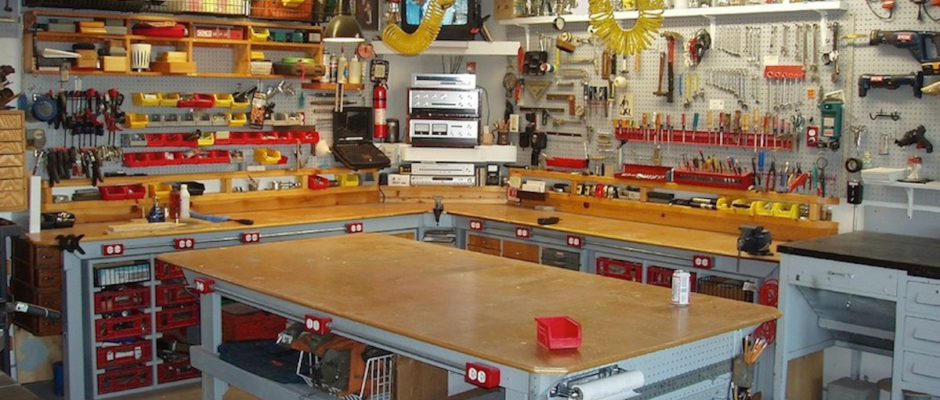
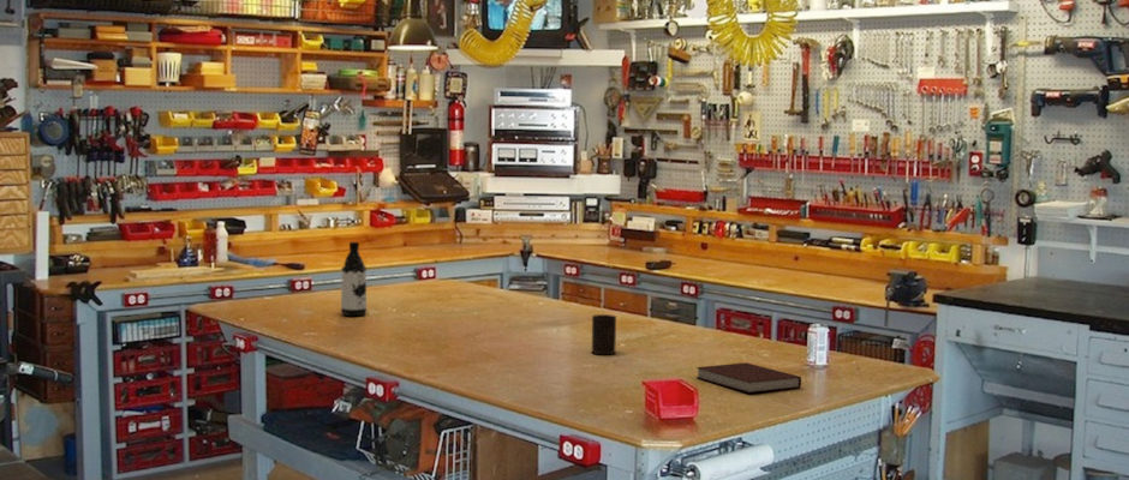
+ notebook (747, 377)
+ cup (603, 334)
+ water bottle (353, 278)
